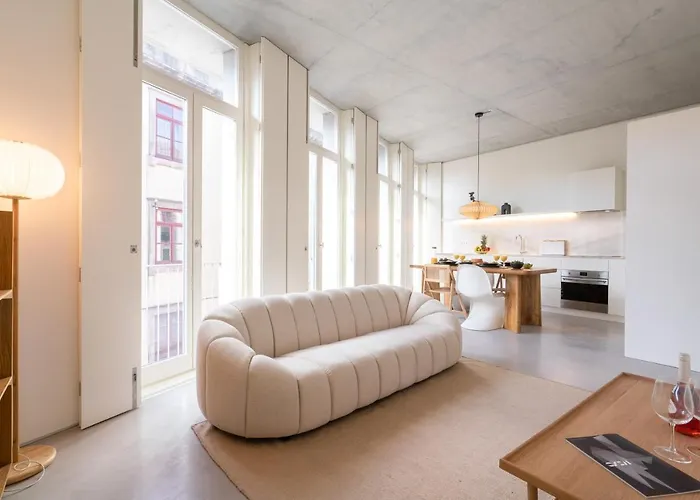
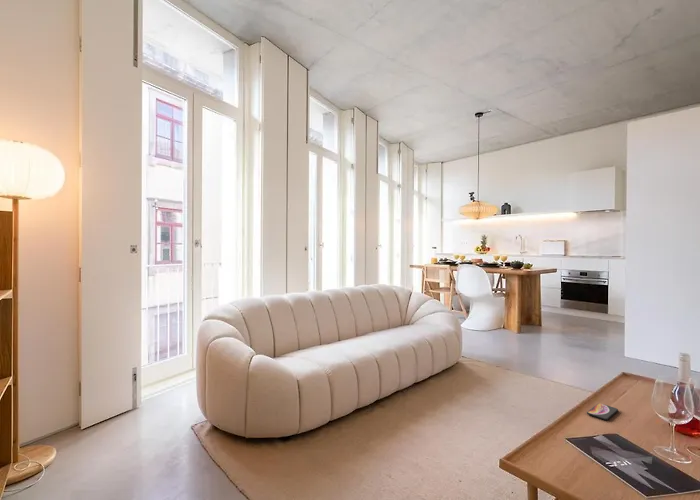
+ smartphone (602, 411)
